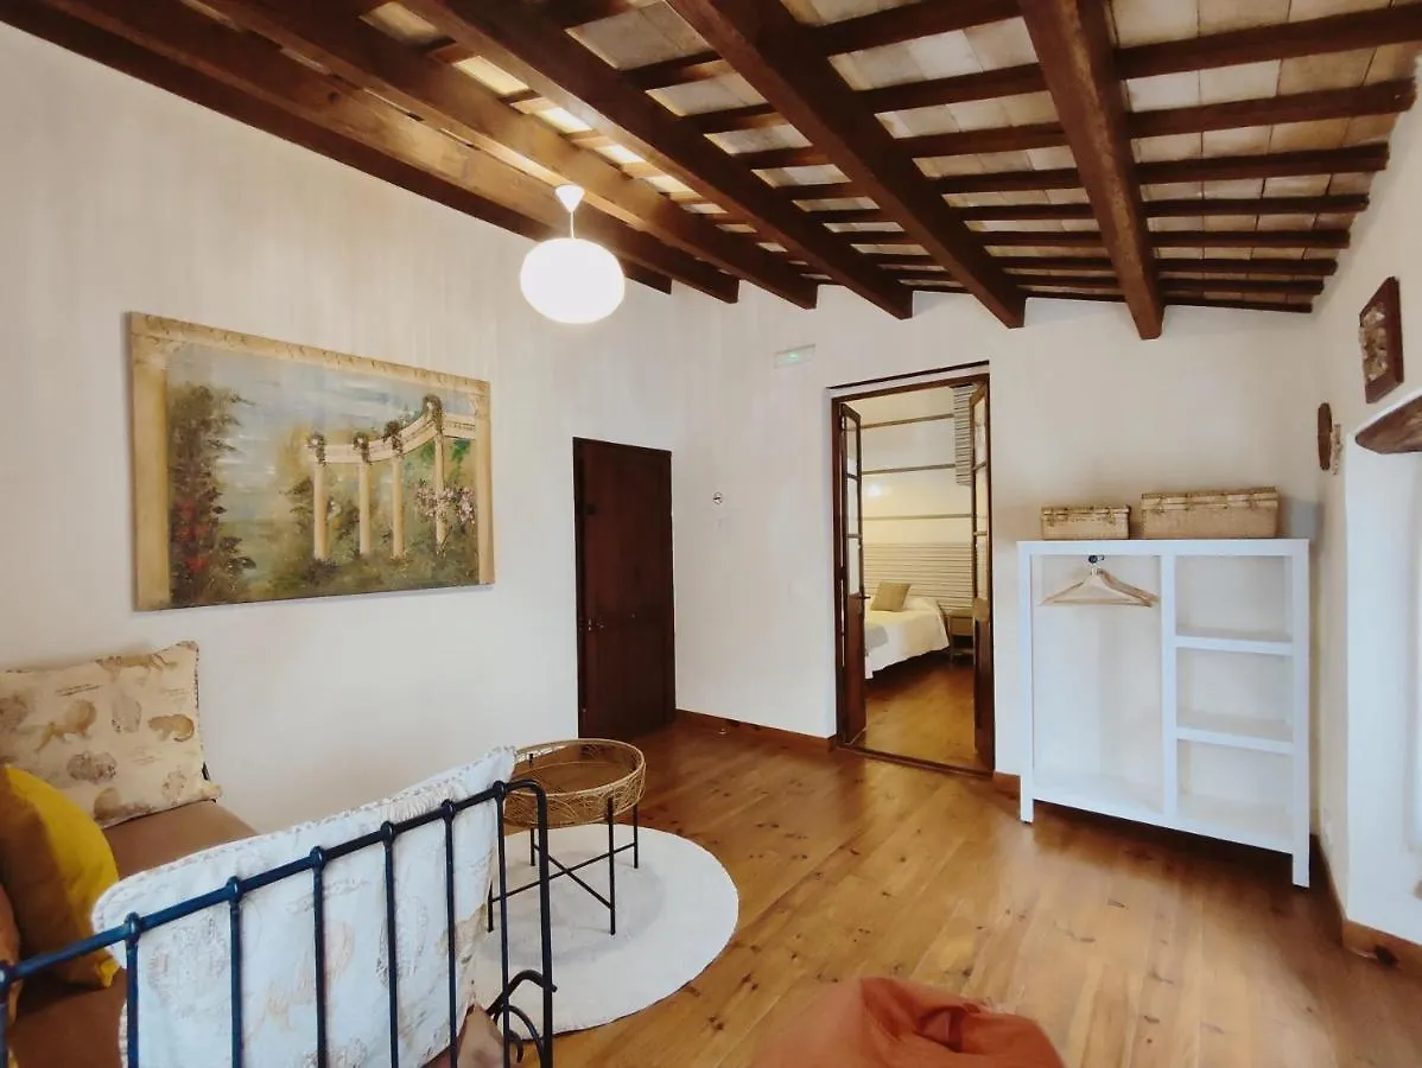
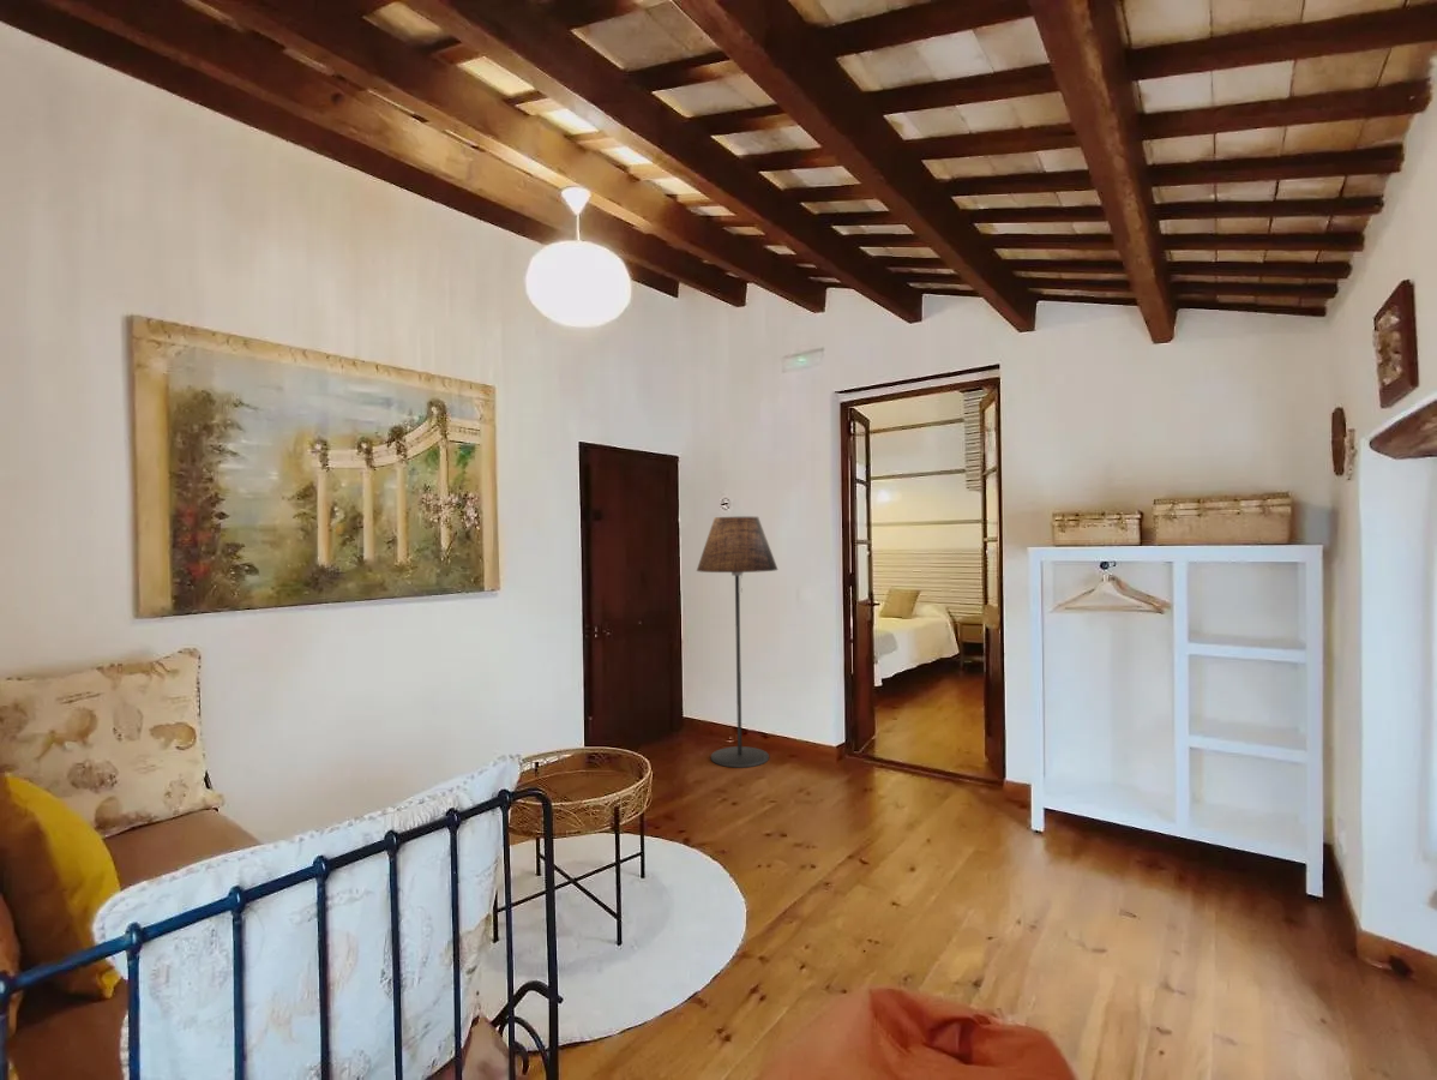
+ floor lamp (738, 637)
